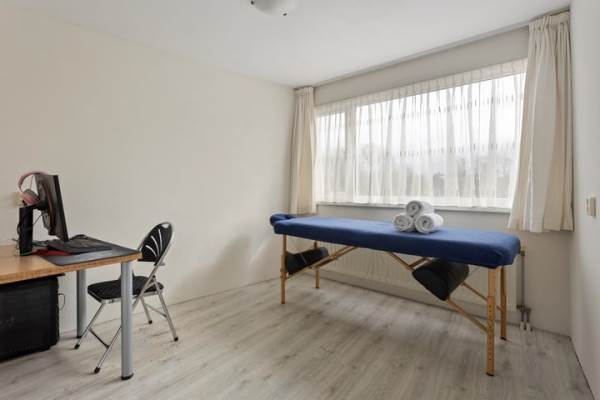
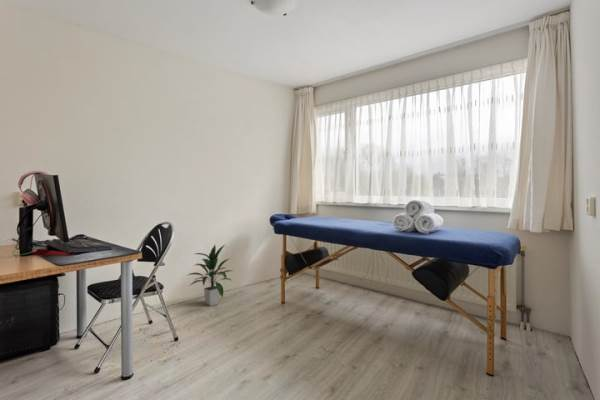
+ indoor plant (212, 274)
